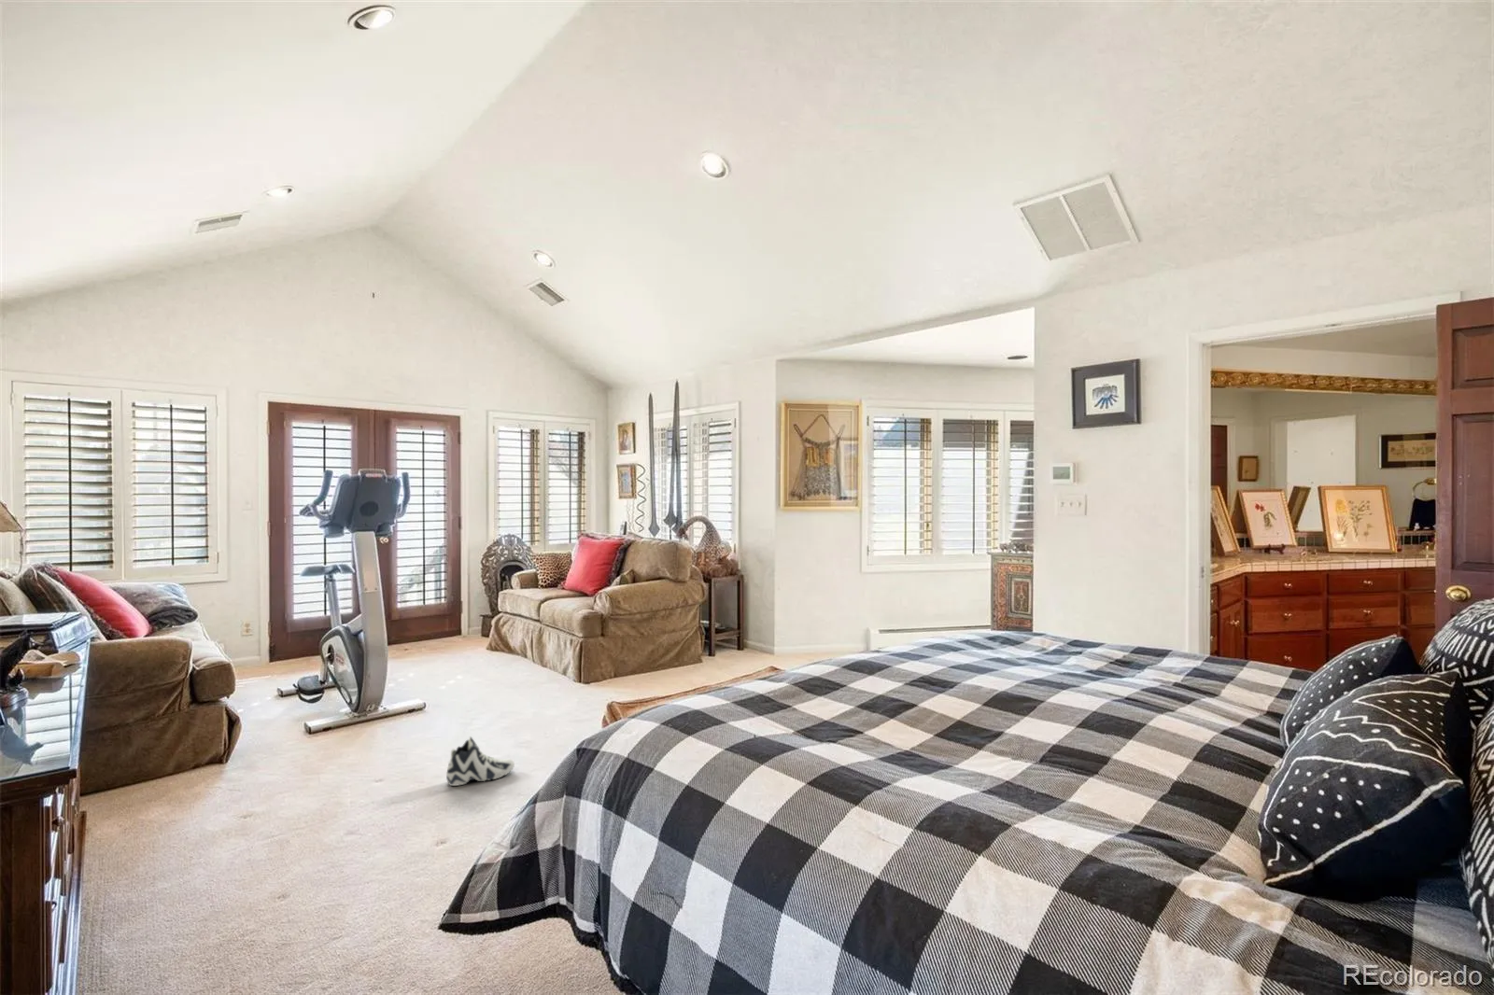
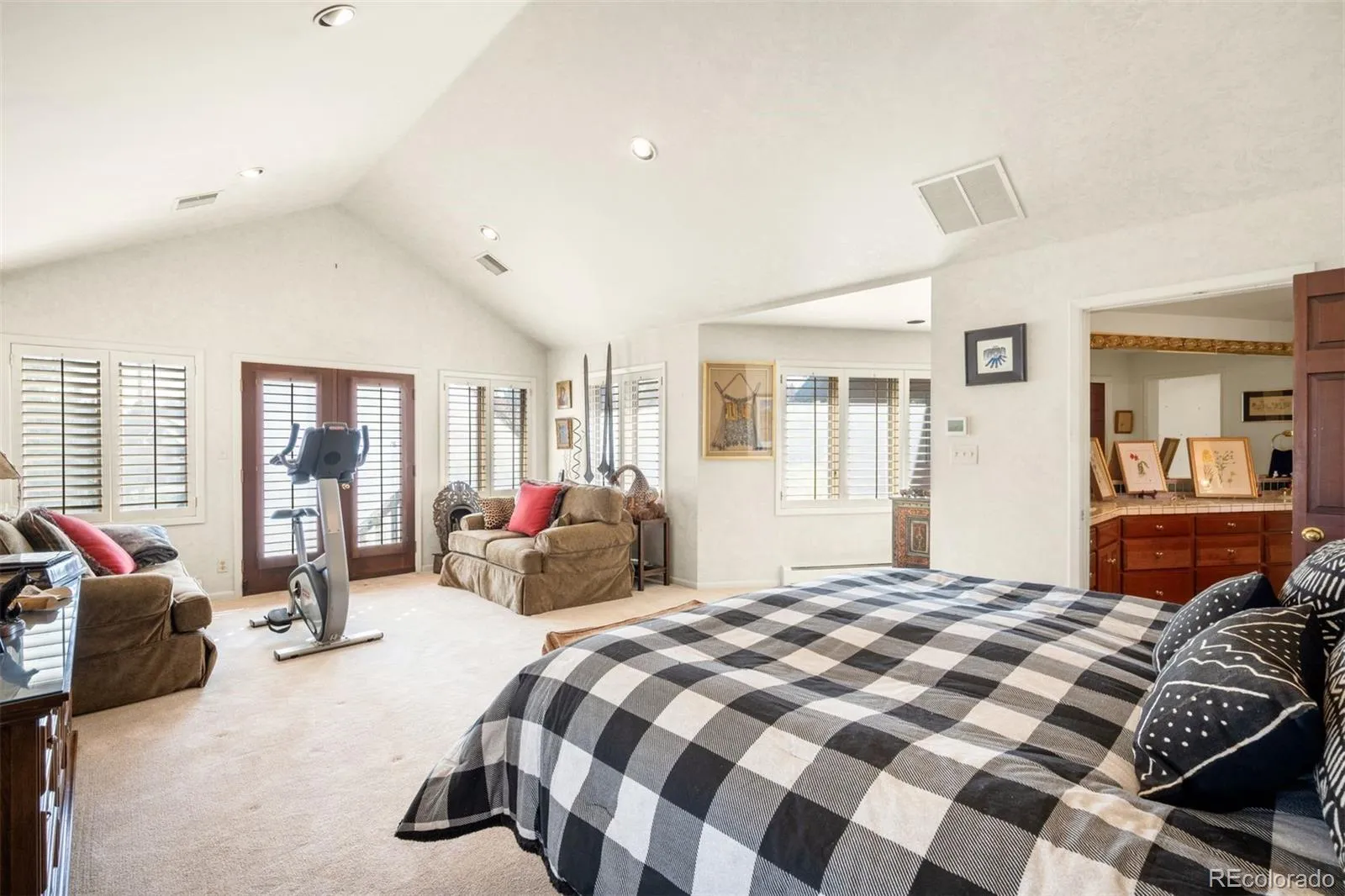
- sneaker (481, 756)
